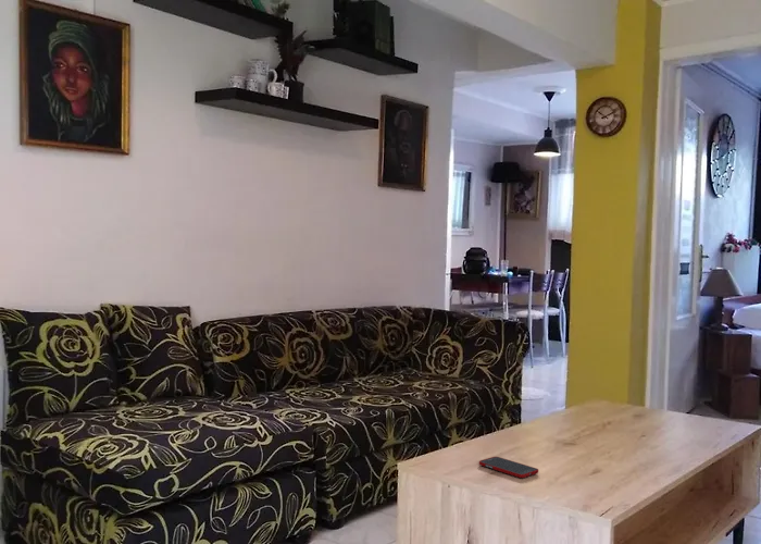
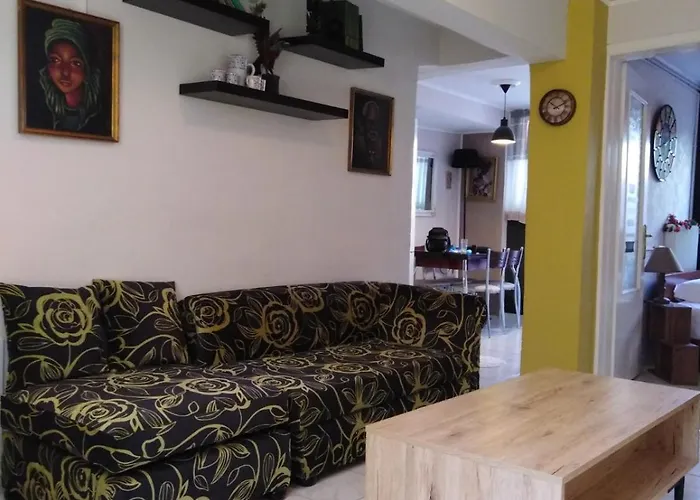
- cell phone (508, 467)
